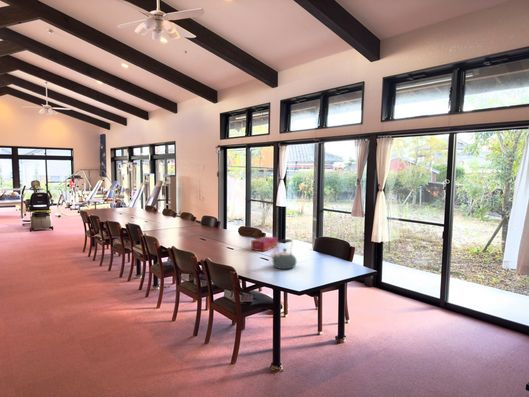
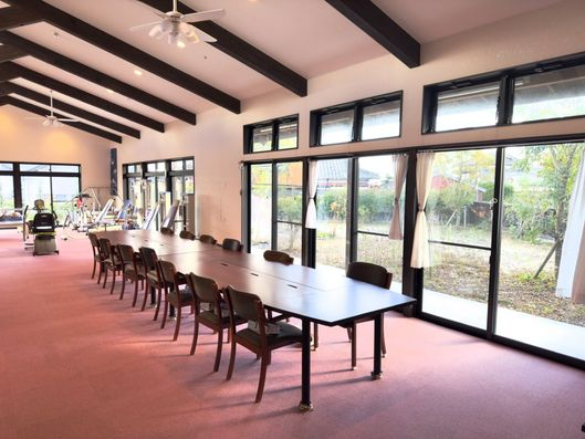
- tissue box (264, 243)
- kettle (282, 253)
